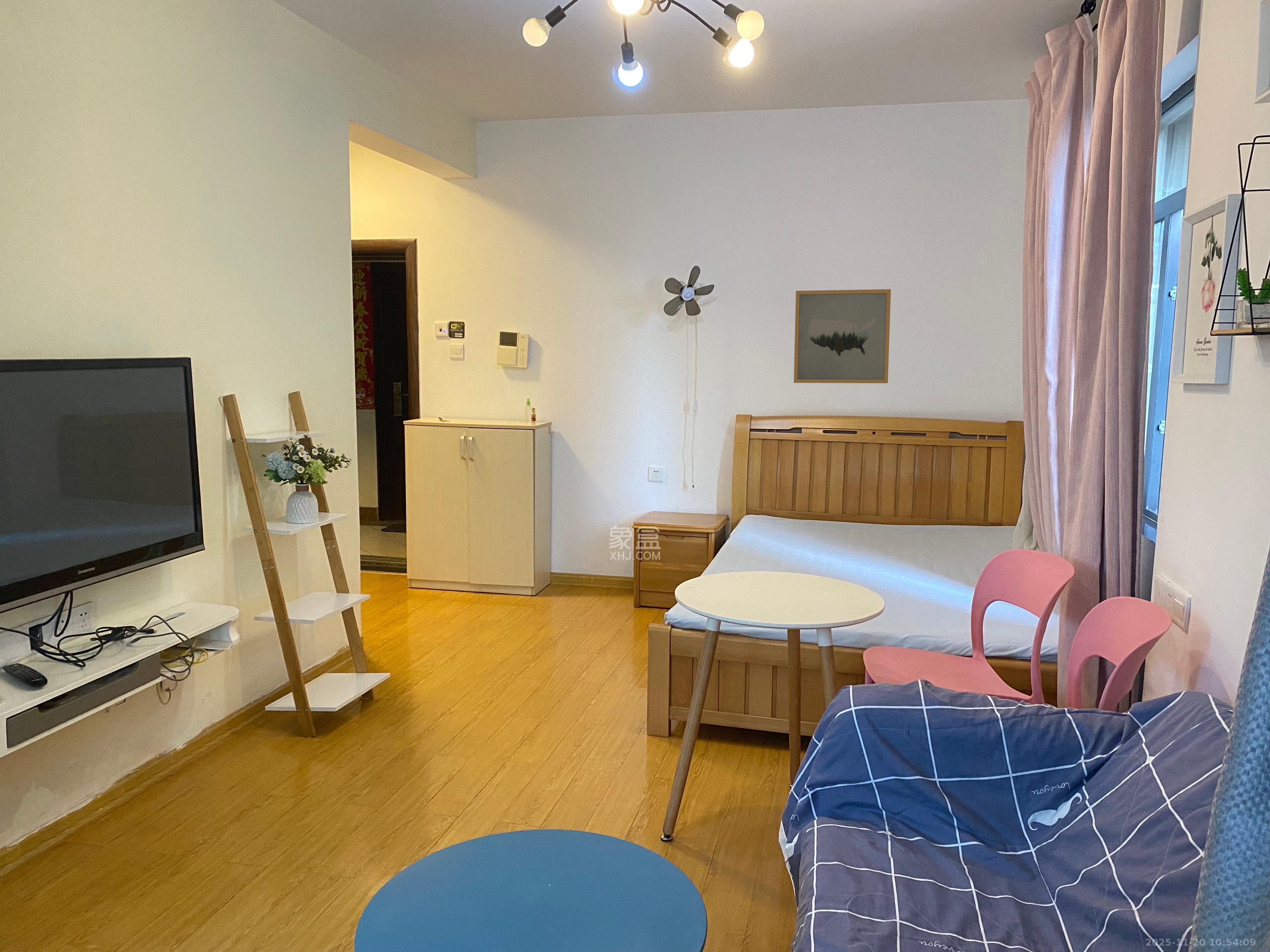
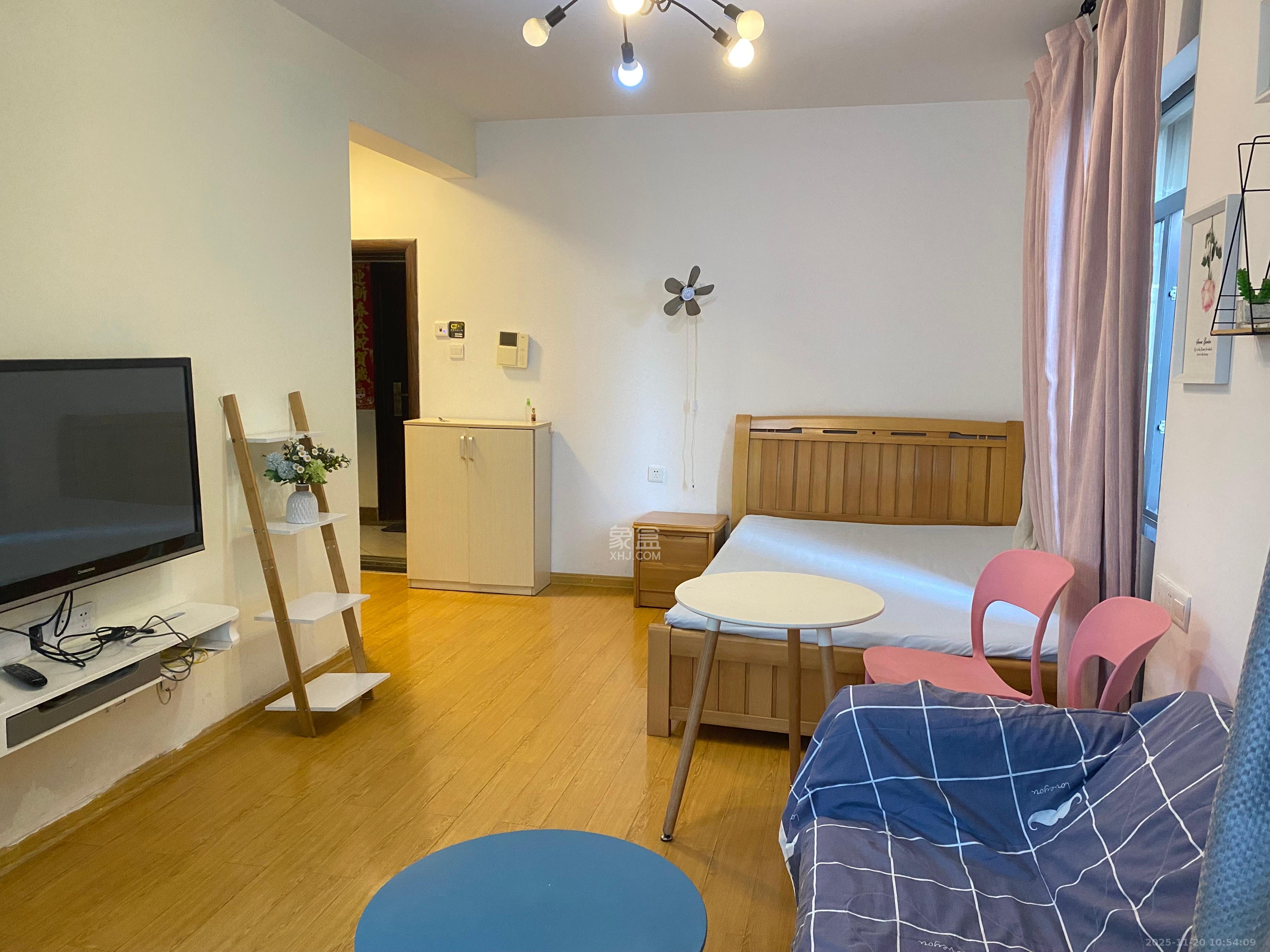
- wall art (841, 337)
